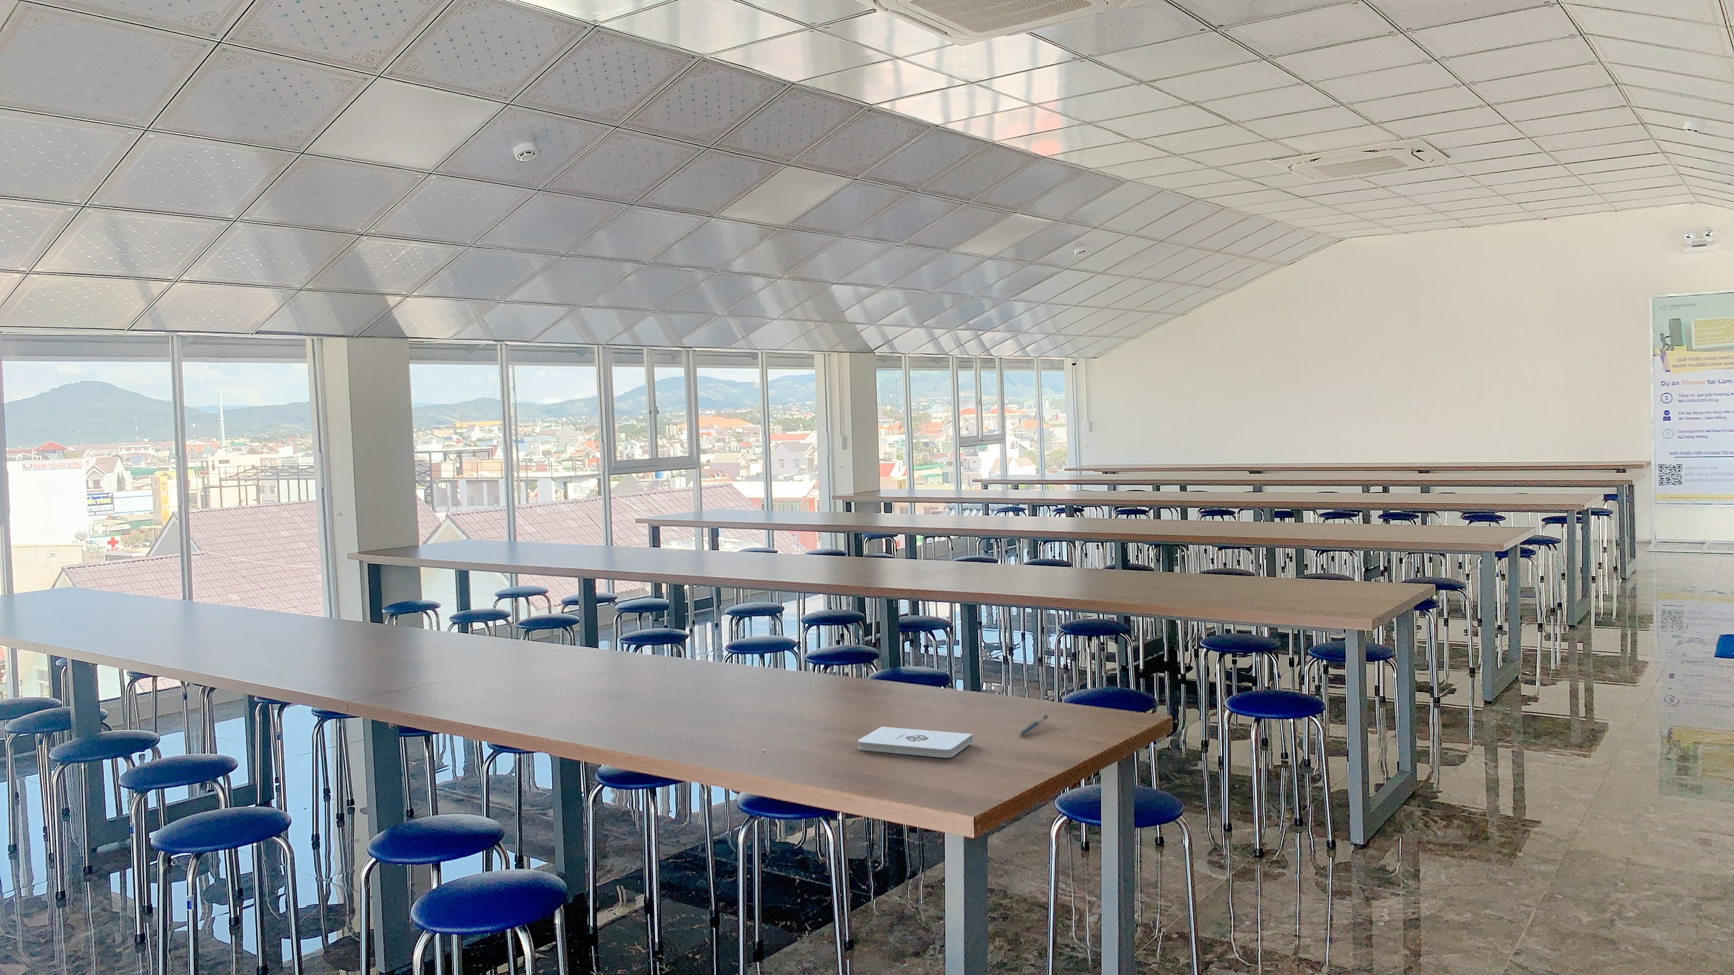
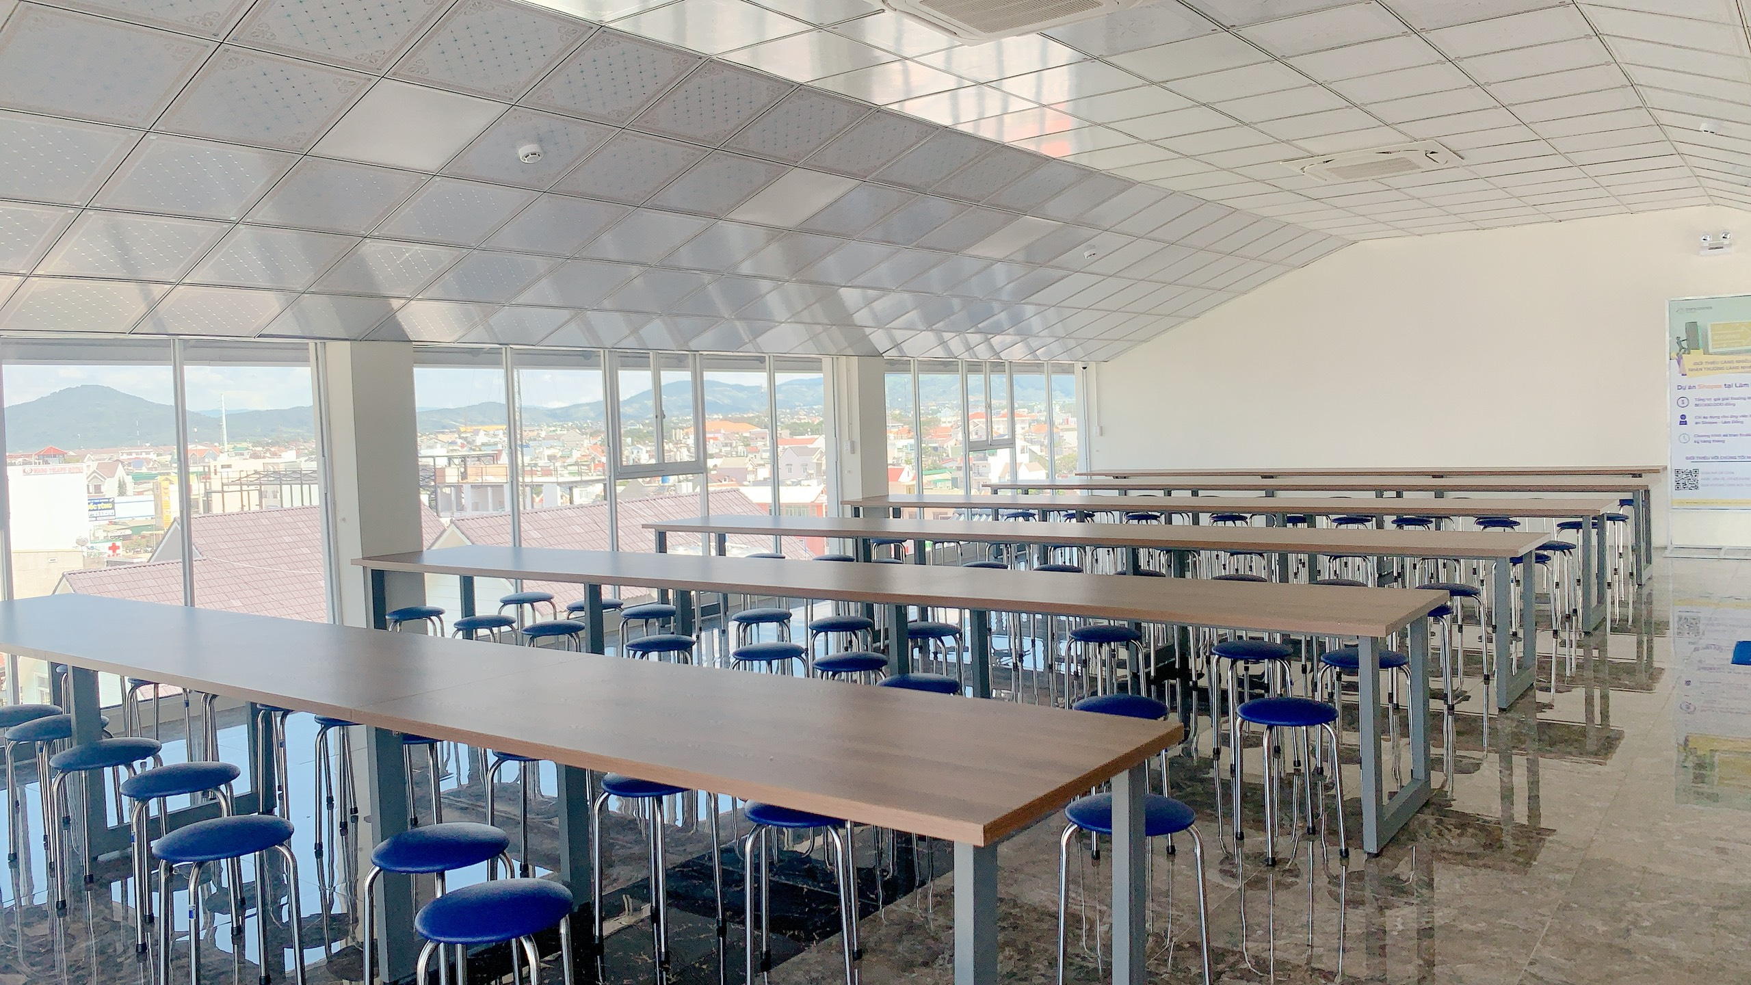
- notepad (915, 742)
- pen (1033, 725)
